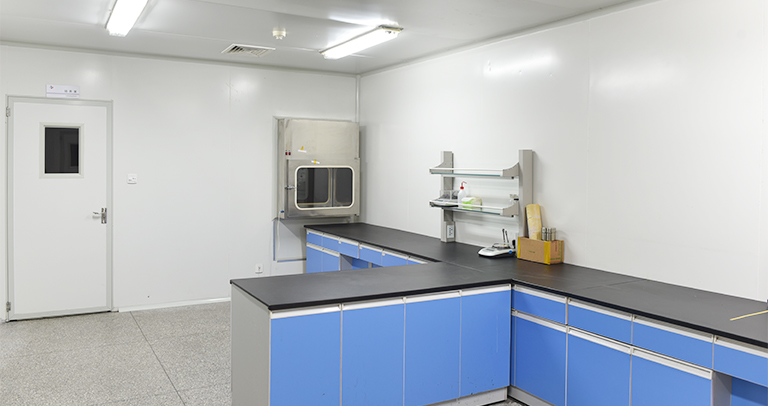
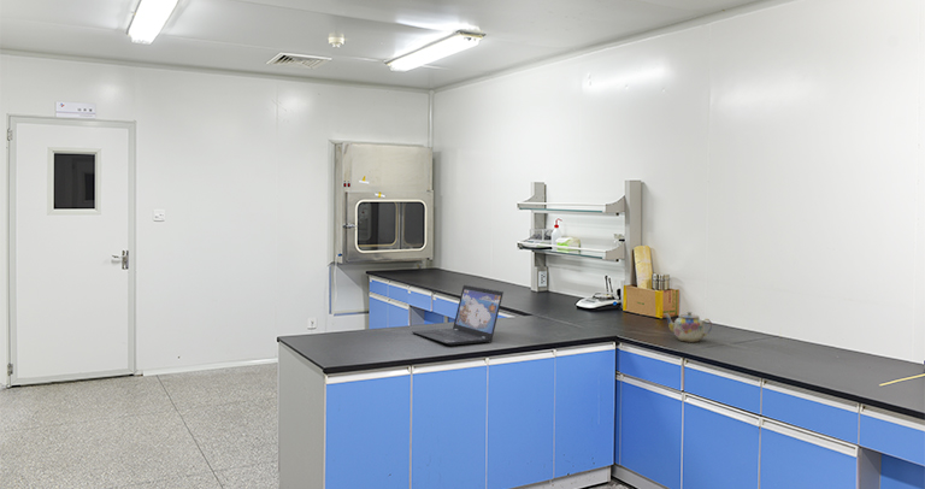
+ laptop (456, 312)
+ teapot (687, 325)
